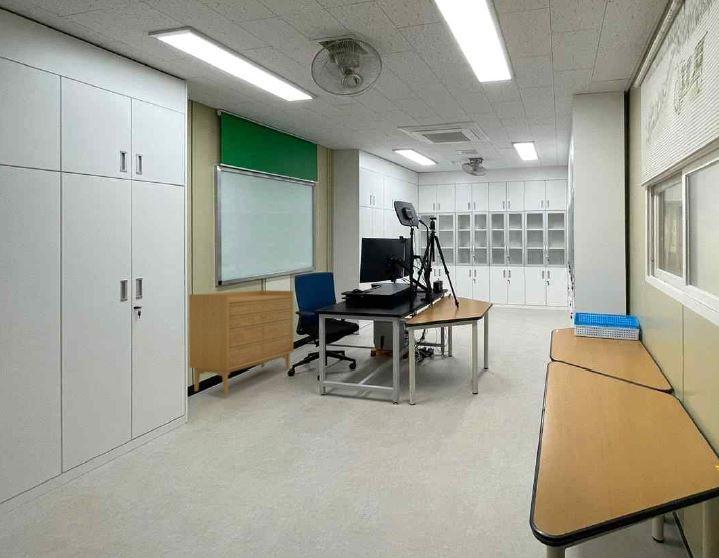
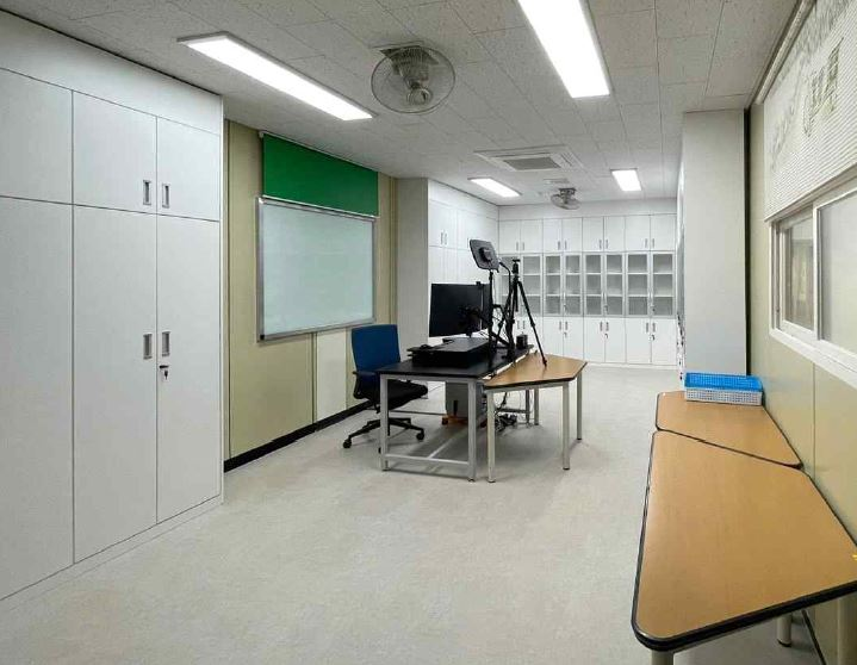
- sideboard (245, 336)
